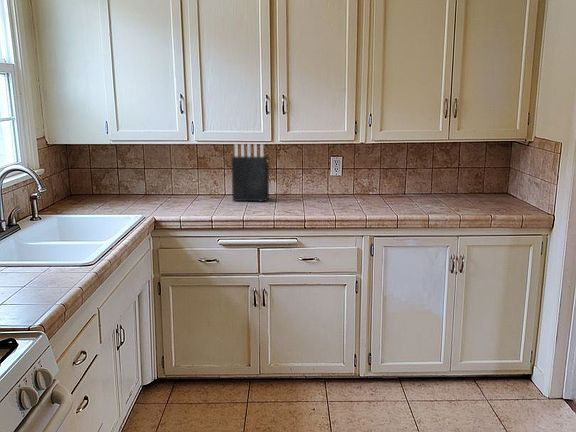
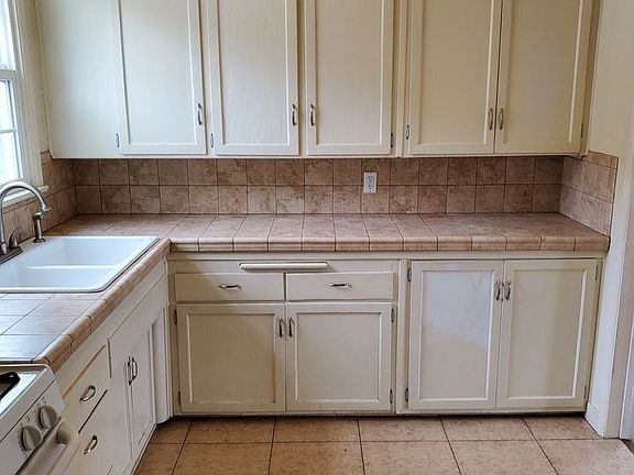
- knife block (250, 166)
